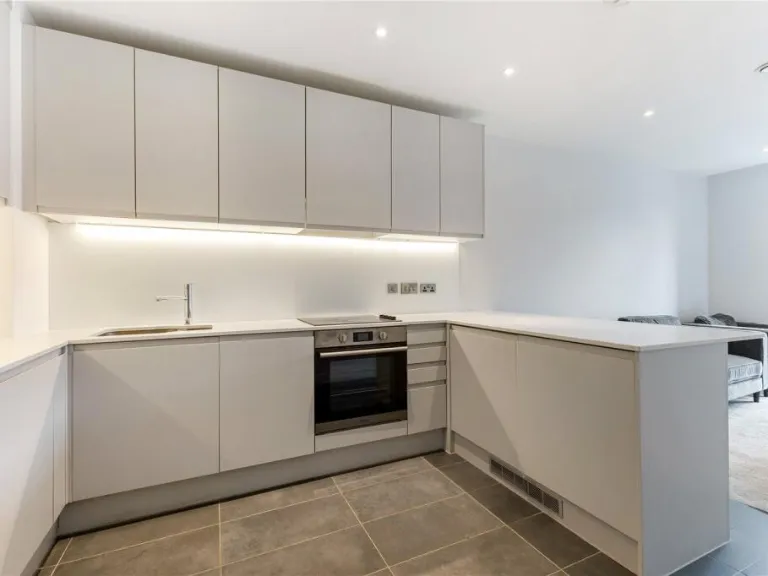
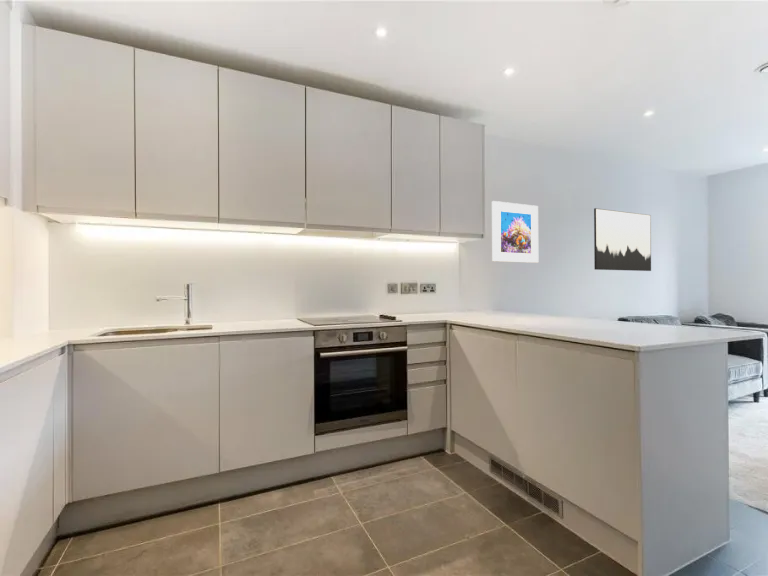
+ wall art (623, 241)
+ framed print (515, 232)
